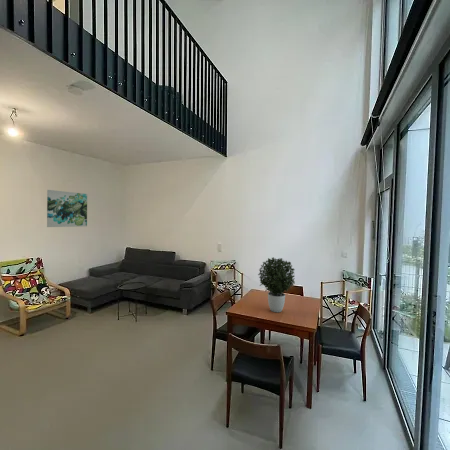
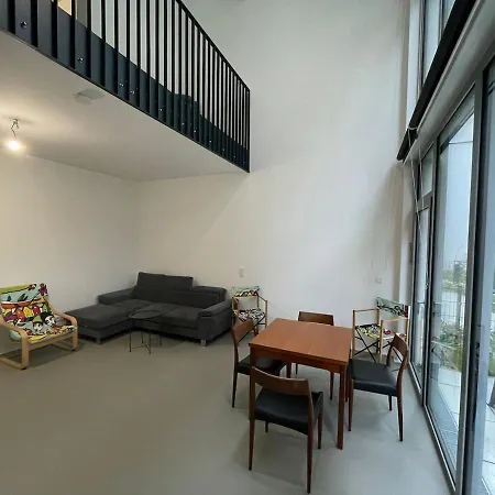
- wall art (68, 209)
- potted plant (276, 283)
